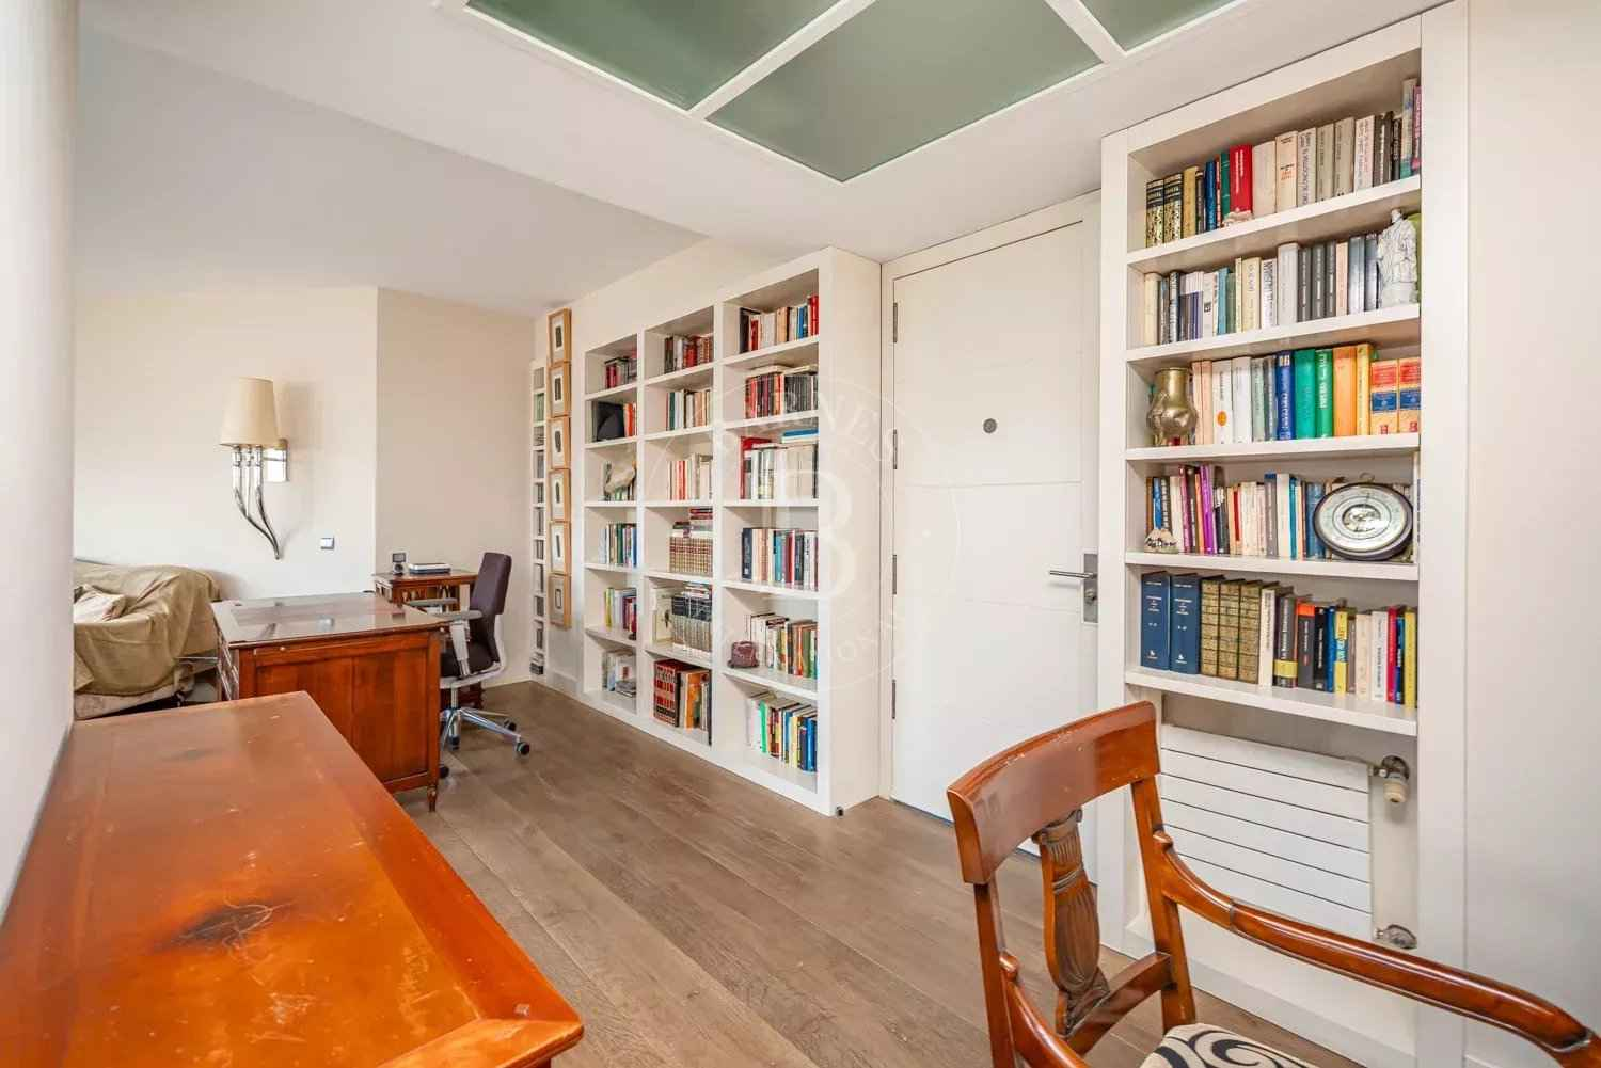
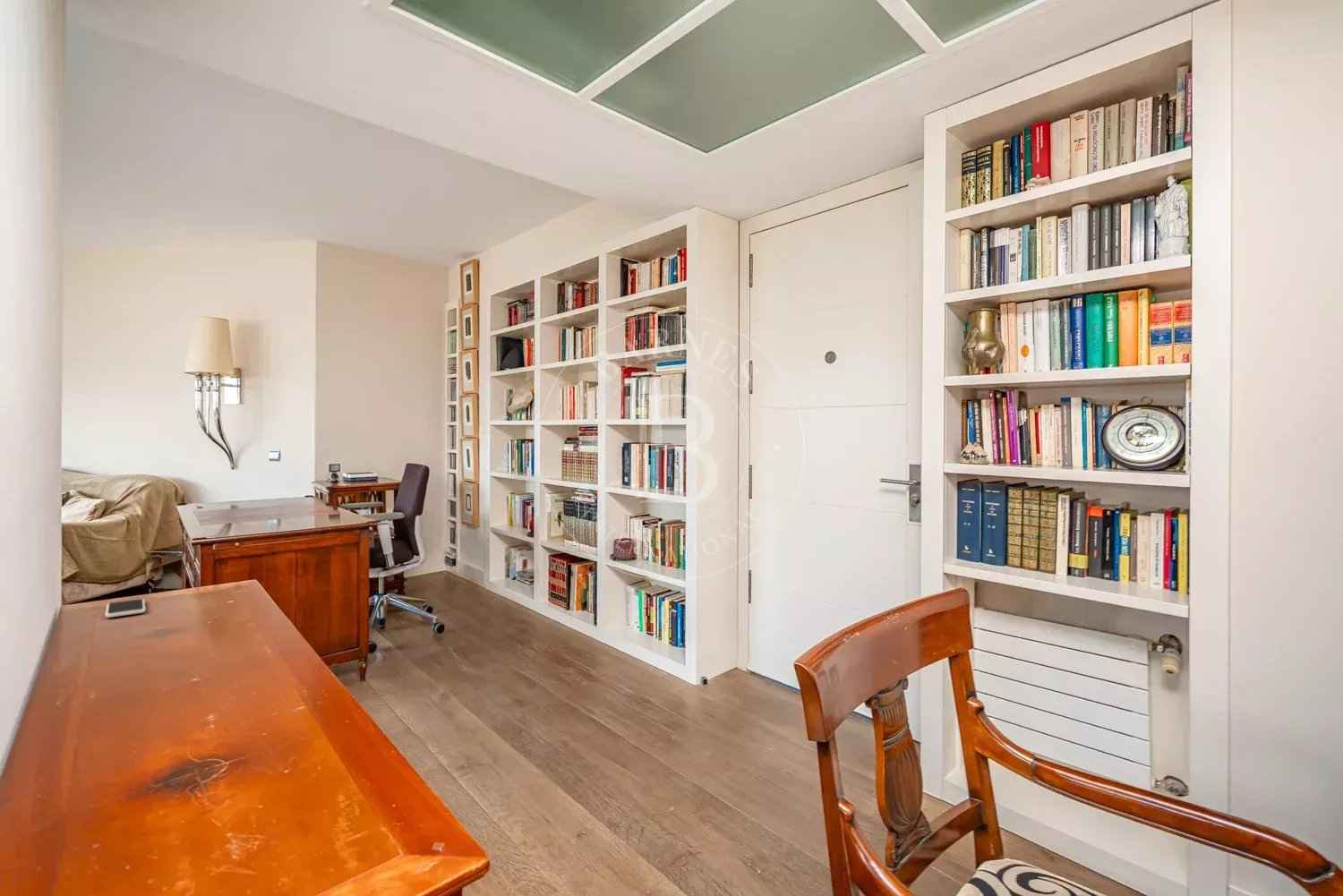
+ smartphone (125, 607)
